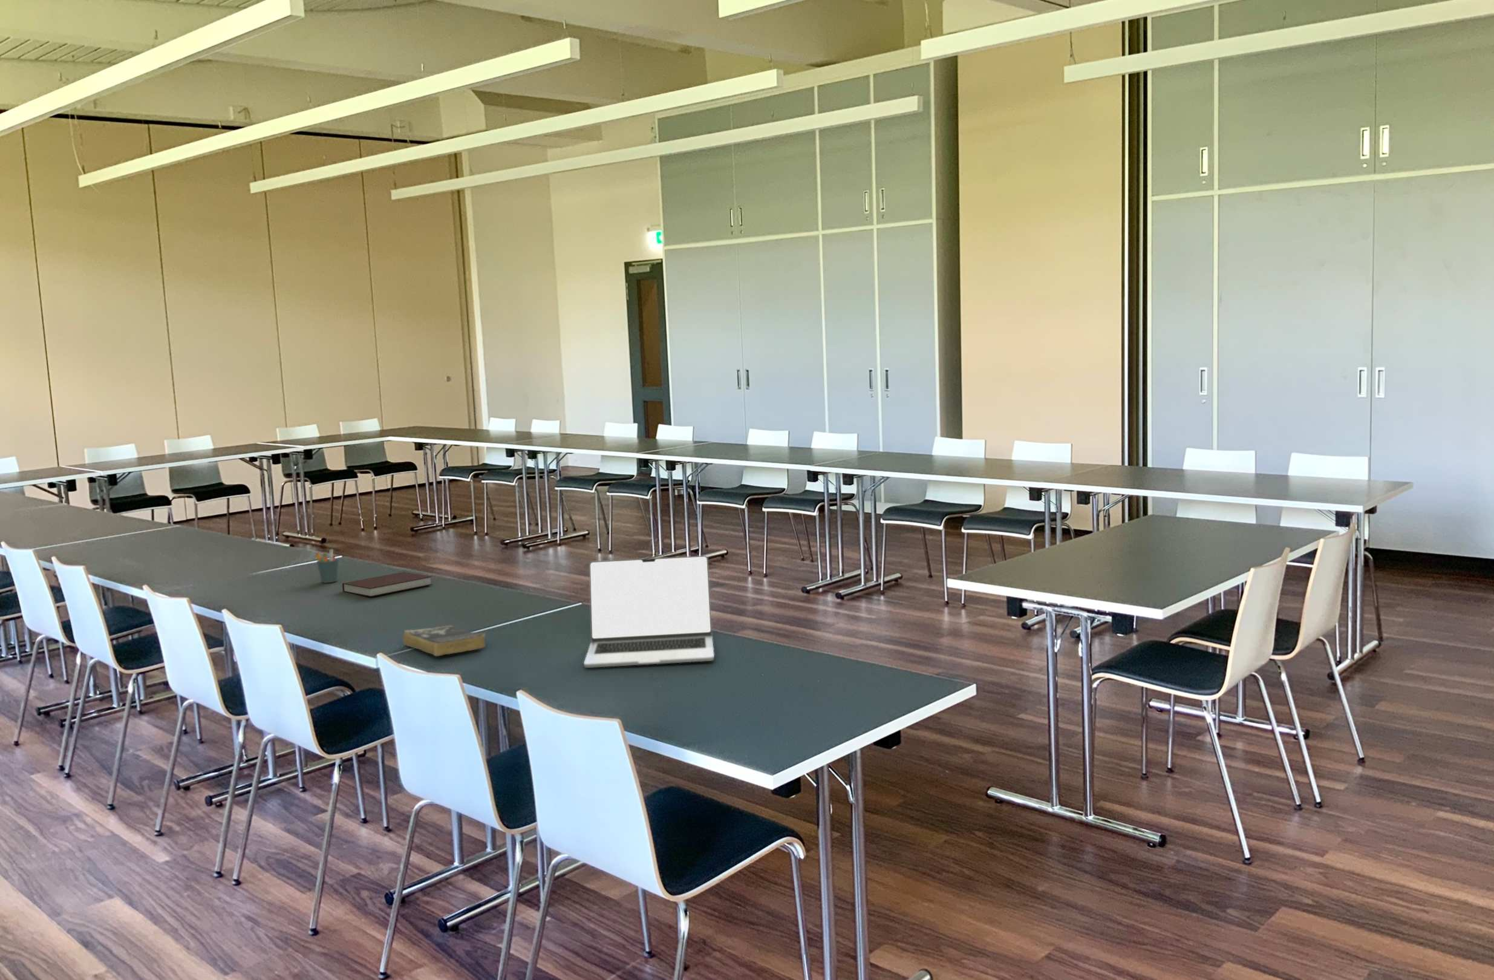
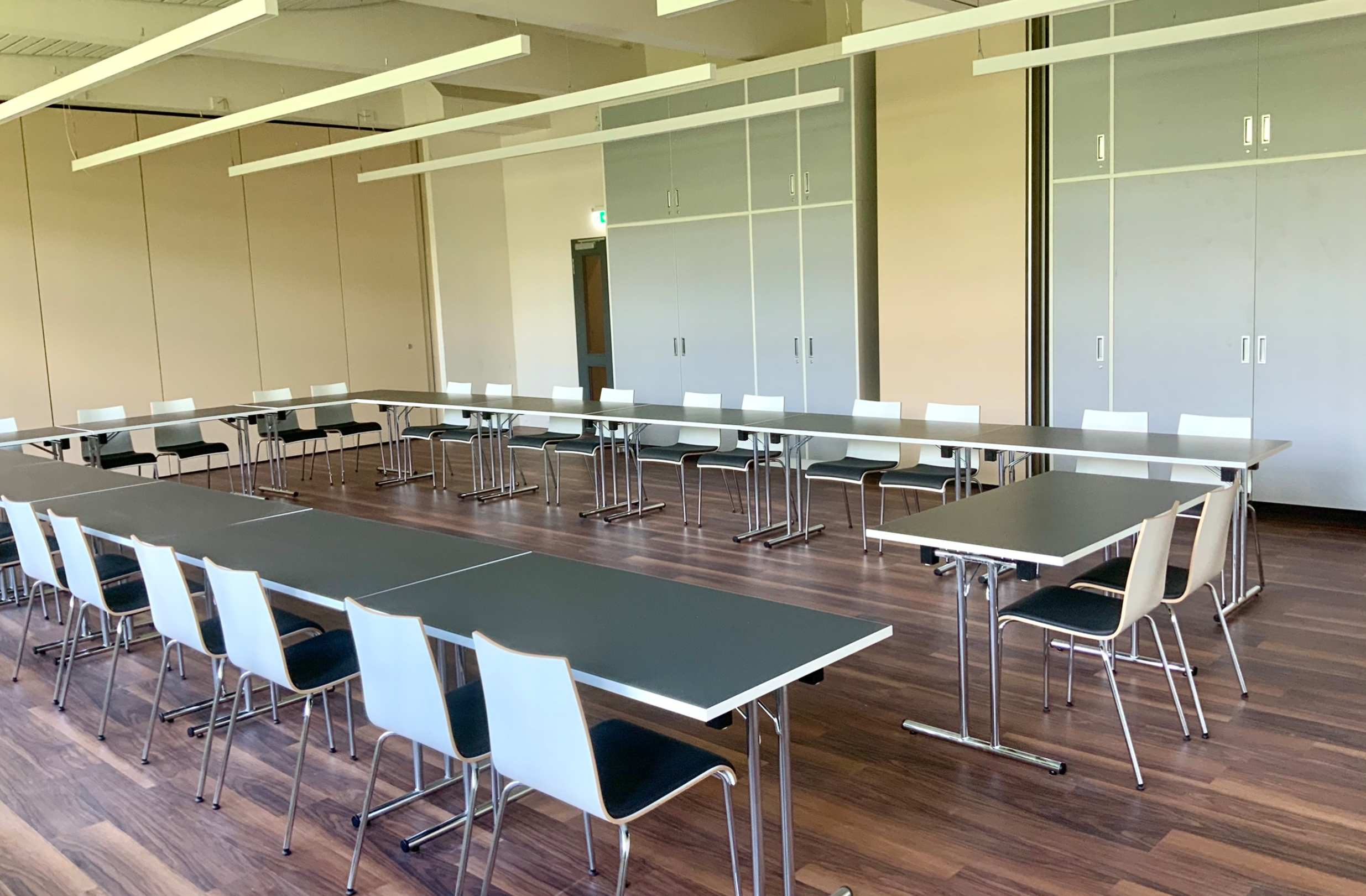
- laptop (649, 609)
- pen holder (328, 565)
- book (443, 640)
- notebook (387, 584)
